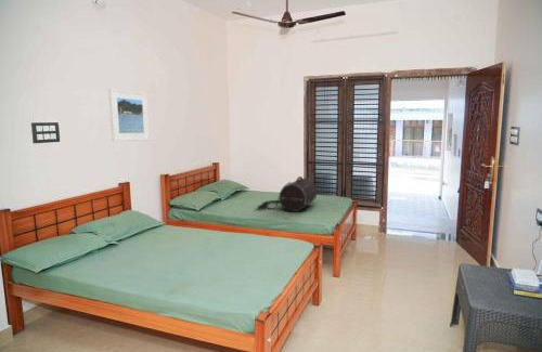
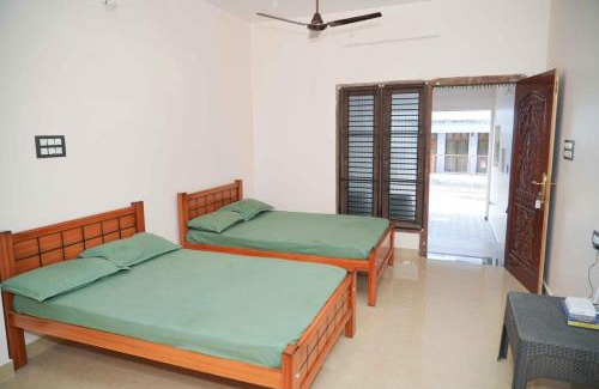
- duffel bag (288, 192)
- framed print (130, 116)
